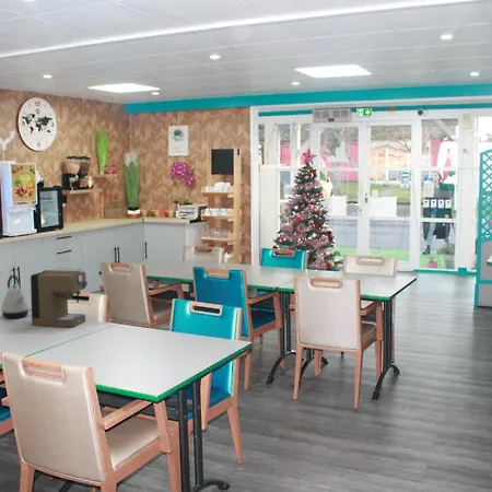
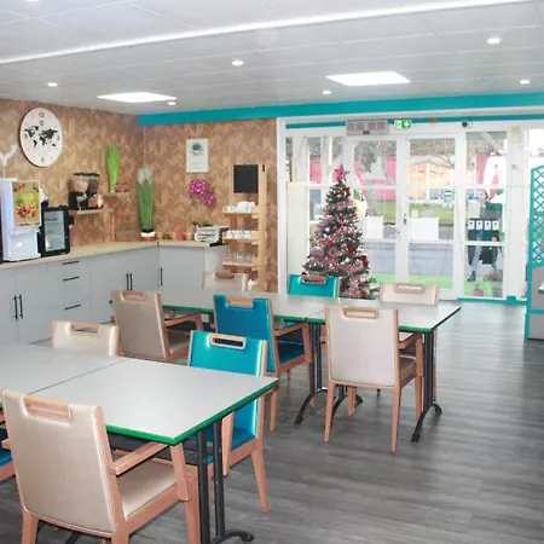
- coffee maker (63, 296)
- kettle (14, 295)
